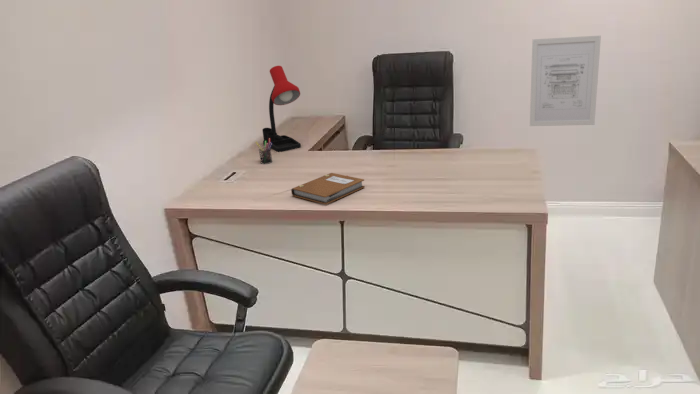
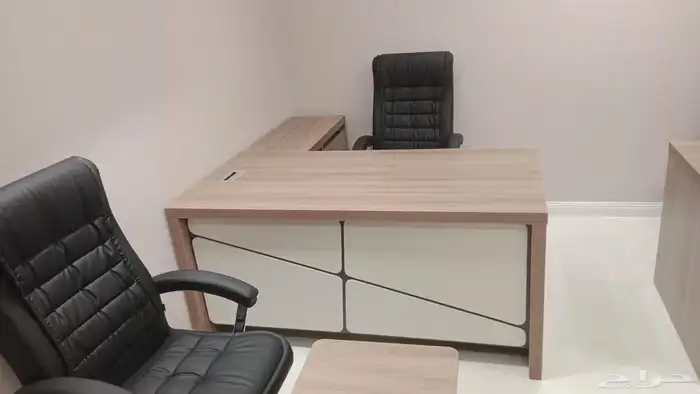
- desk lamp (279, 104)
- wall art (563, 82)
- notebook (329, 187)
- pen holder (265, 150)
